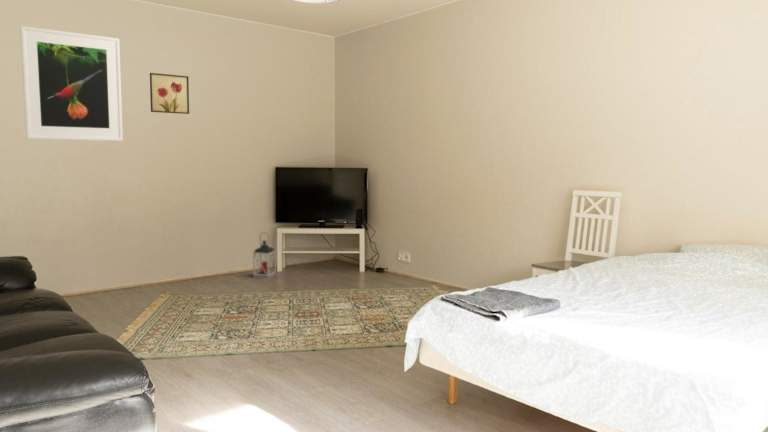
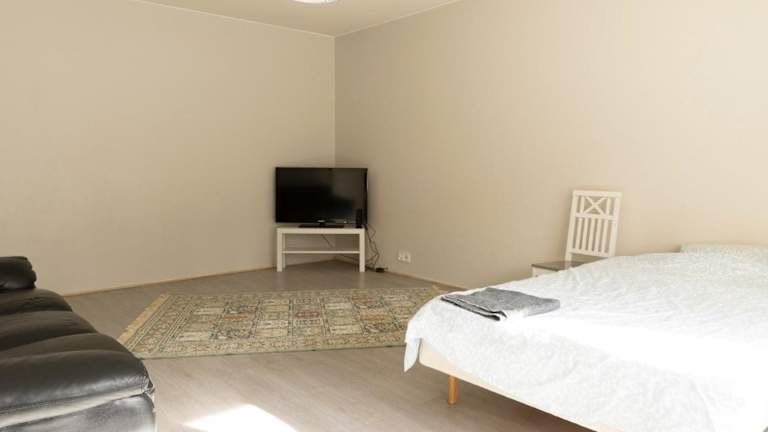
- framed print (74, 86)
- lantern (264, 254)
- wall art (169, 93)
